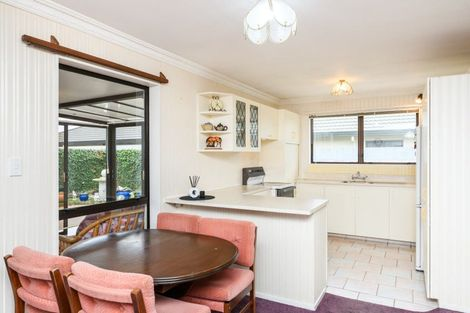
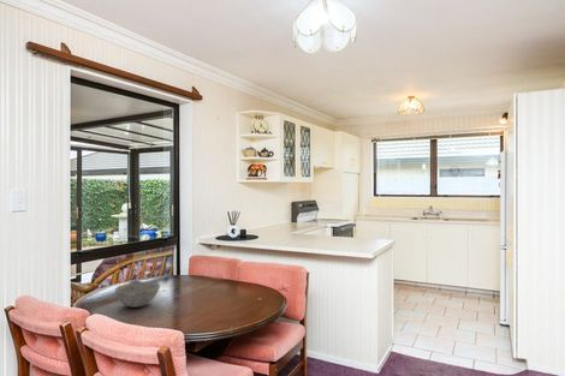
+ bowl (137, 296)
